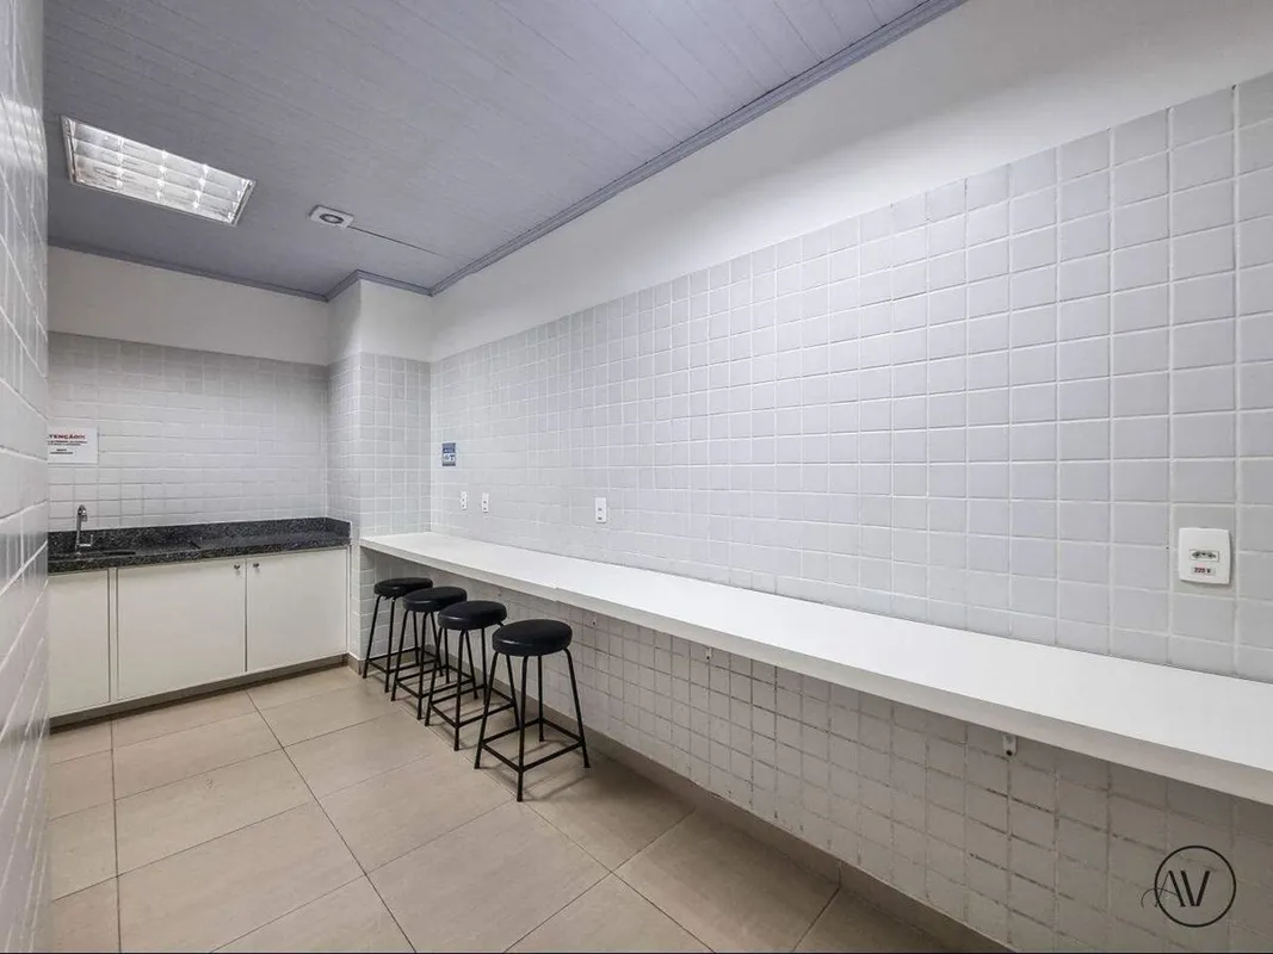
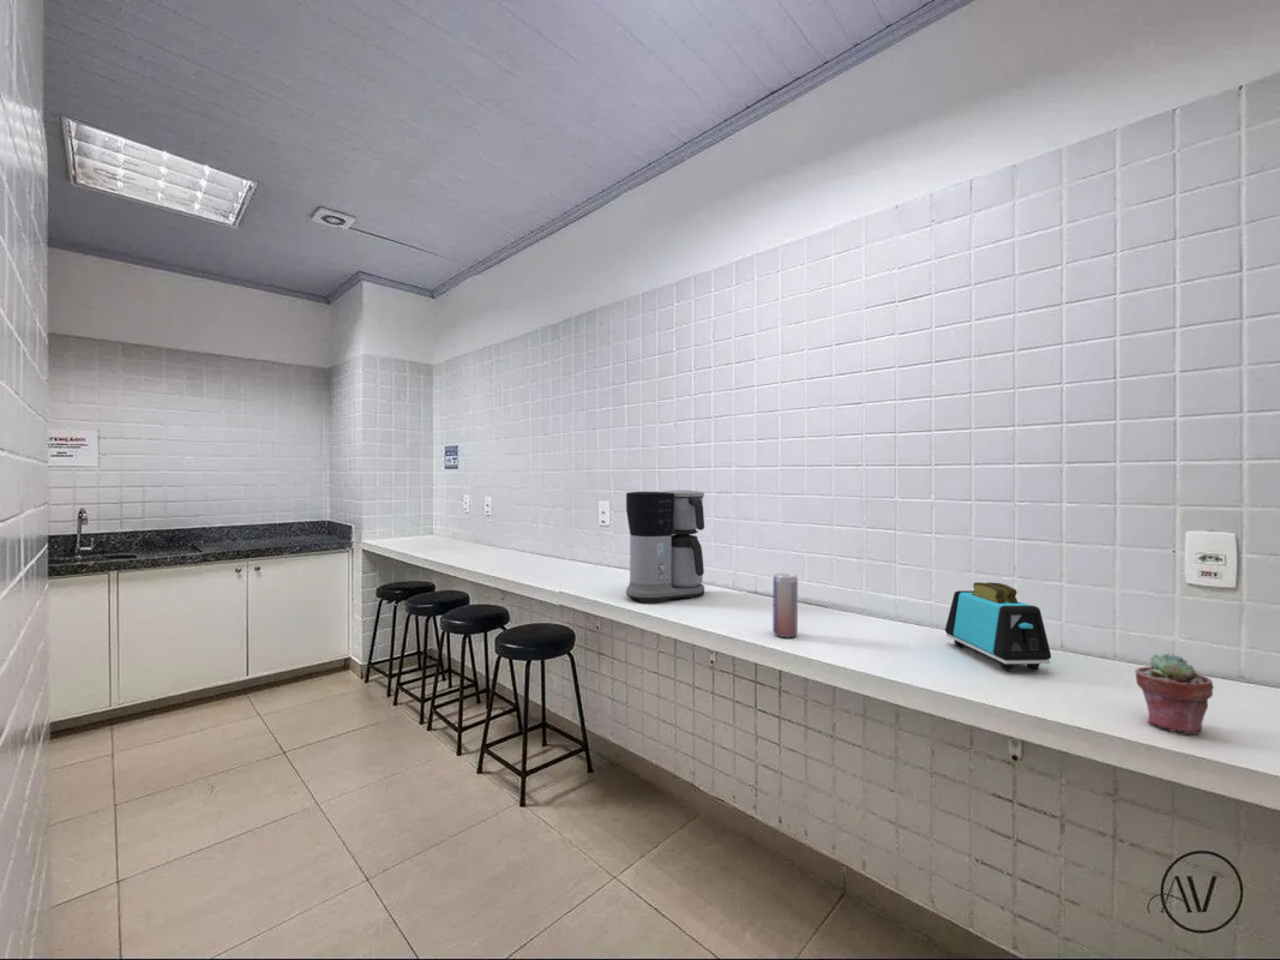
+ beverage can (785, 605)
+ coffee maker (668, 544)
+ toaster (993, 620)
+ potted succulent (1172, 689)
